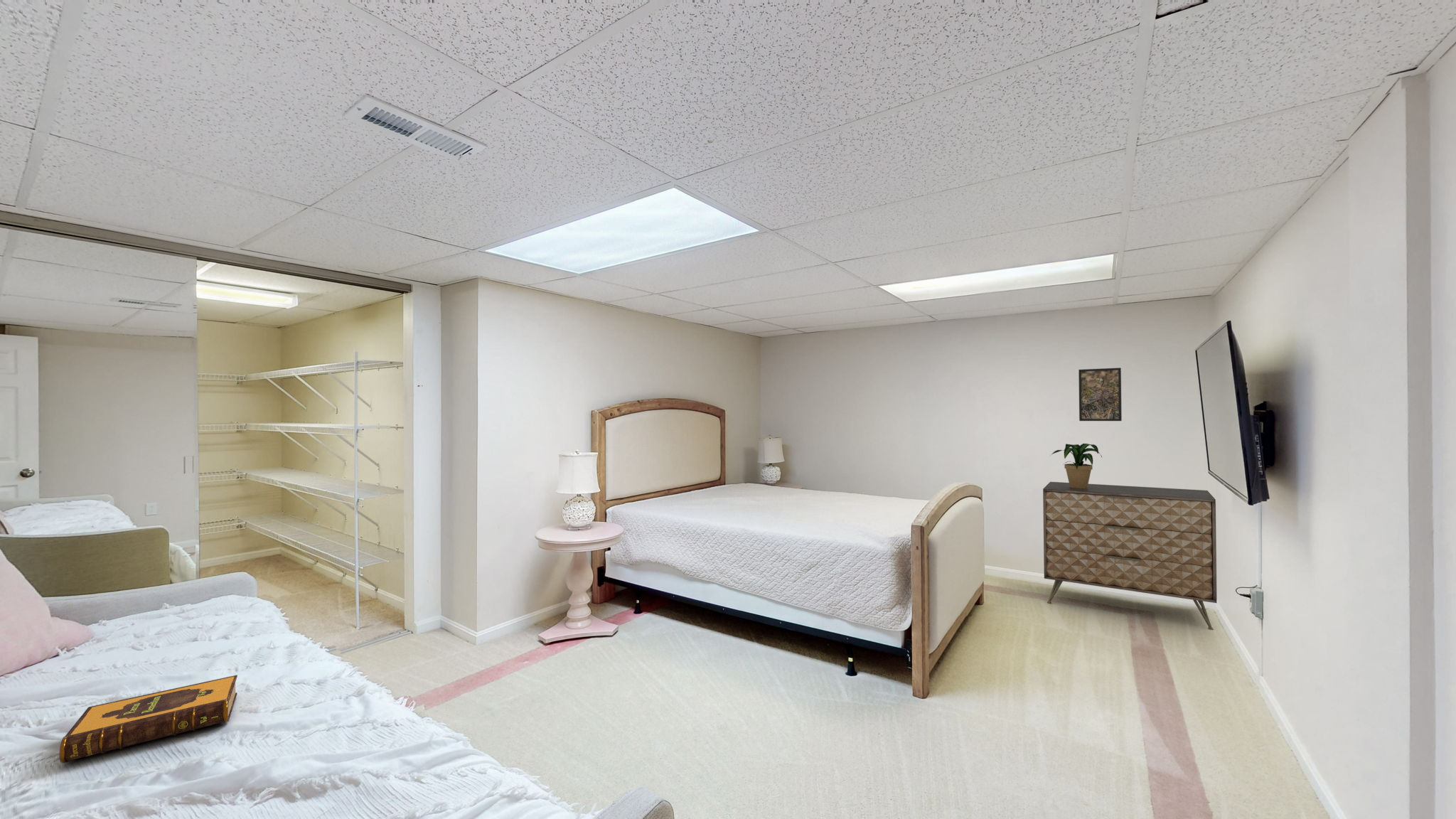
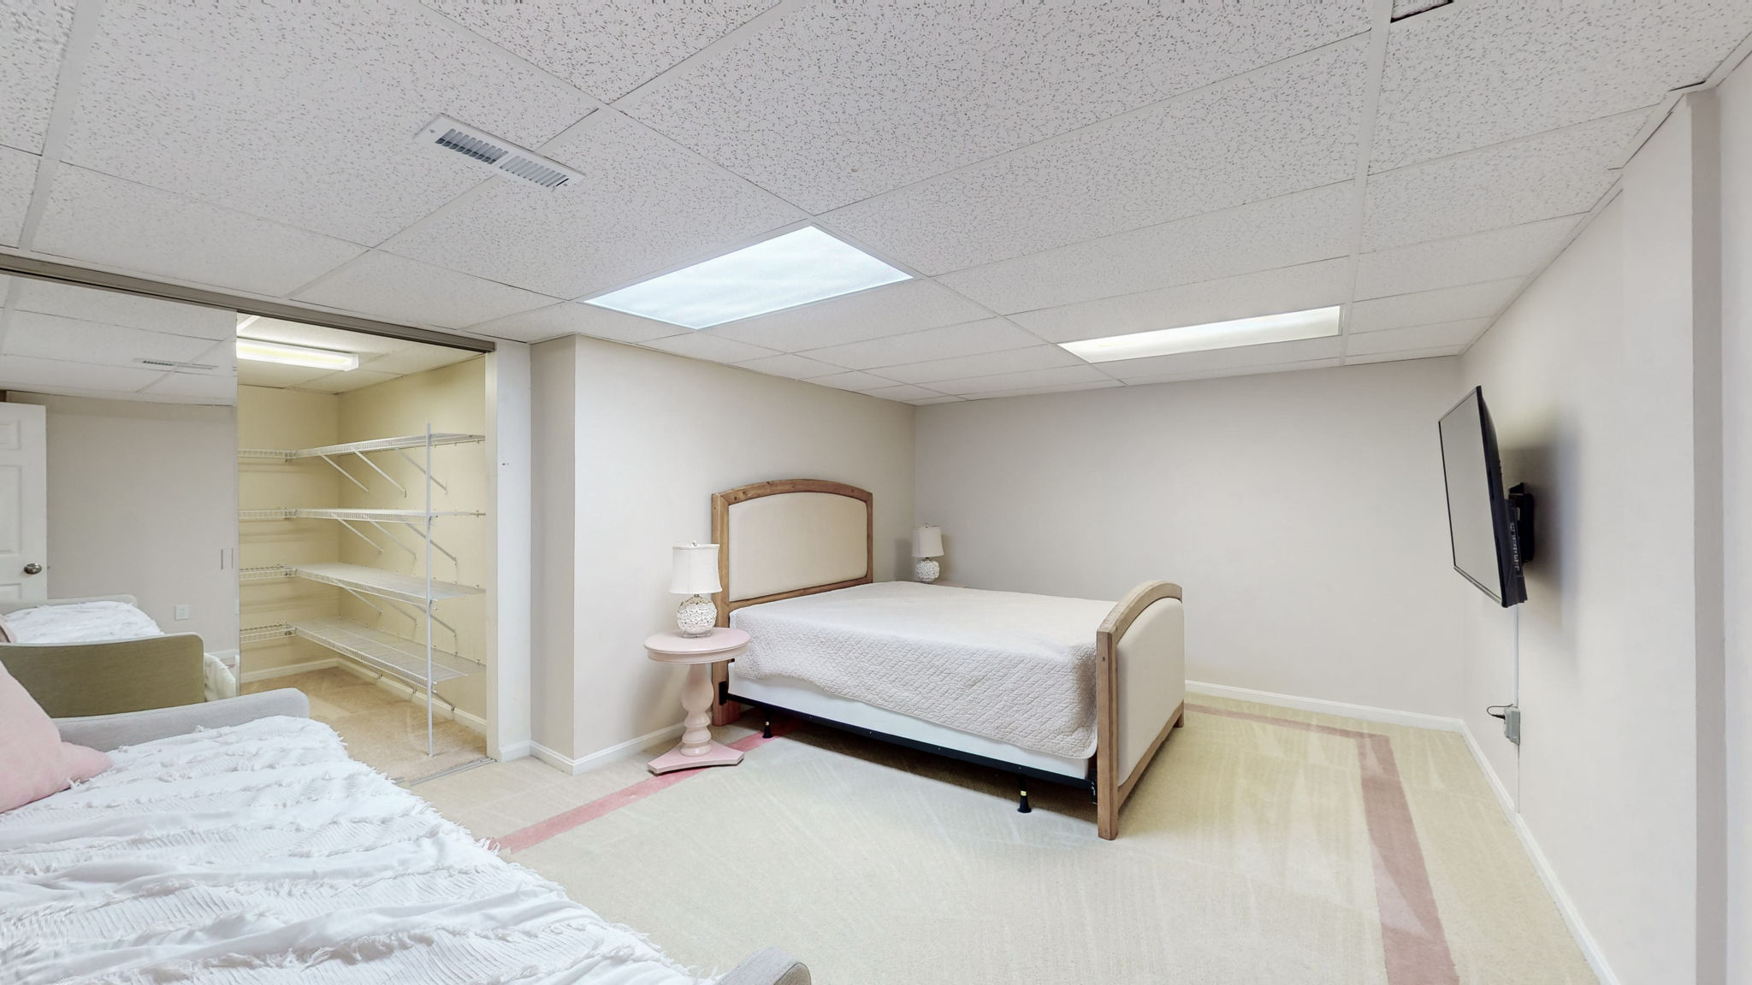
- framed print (1099, 395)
- potted plant (1078, 465)
- hardback book (158, 716)
- dresser (1124, 547)
